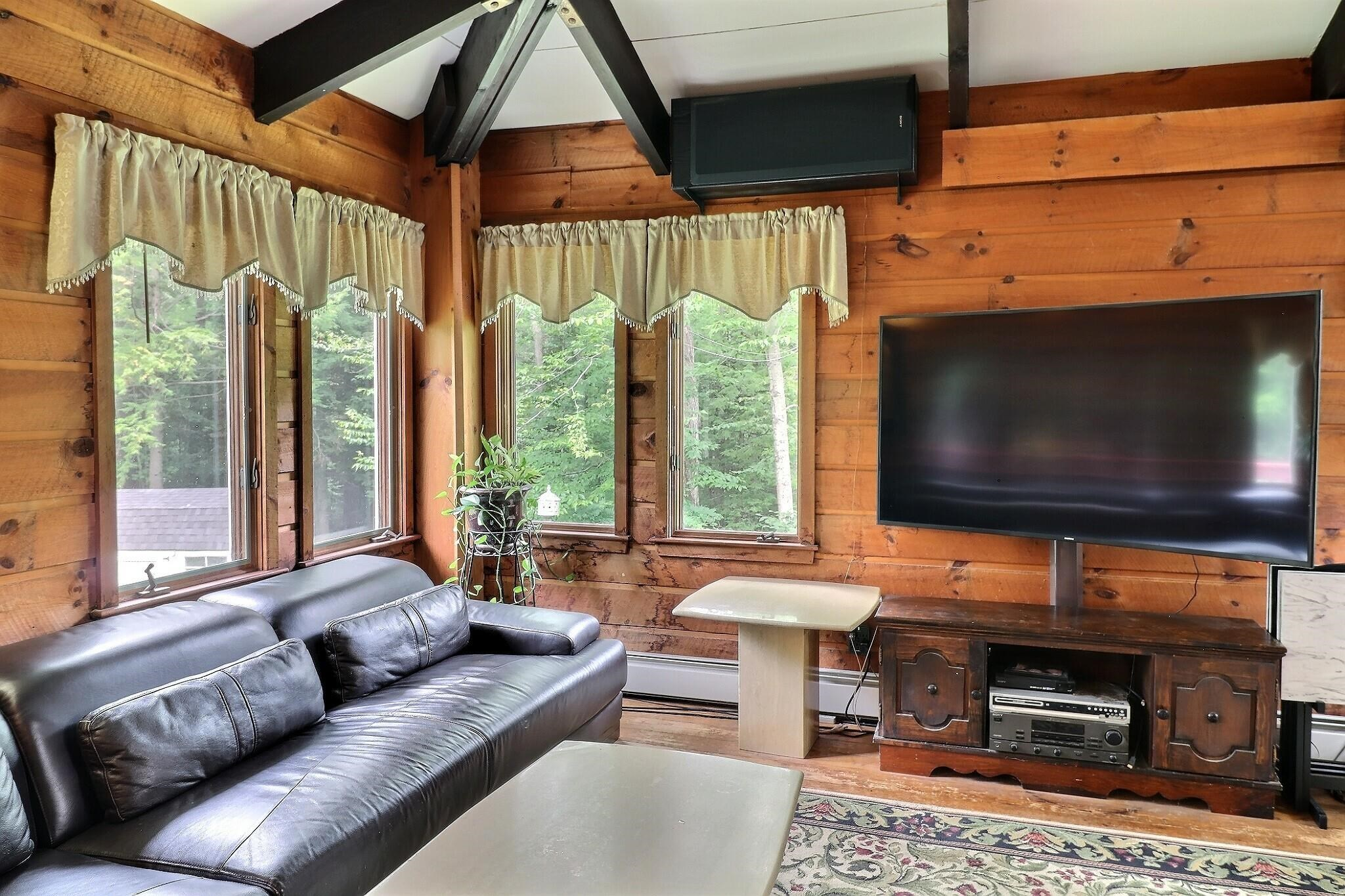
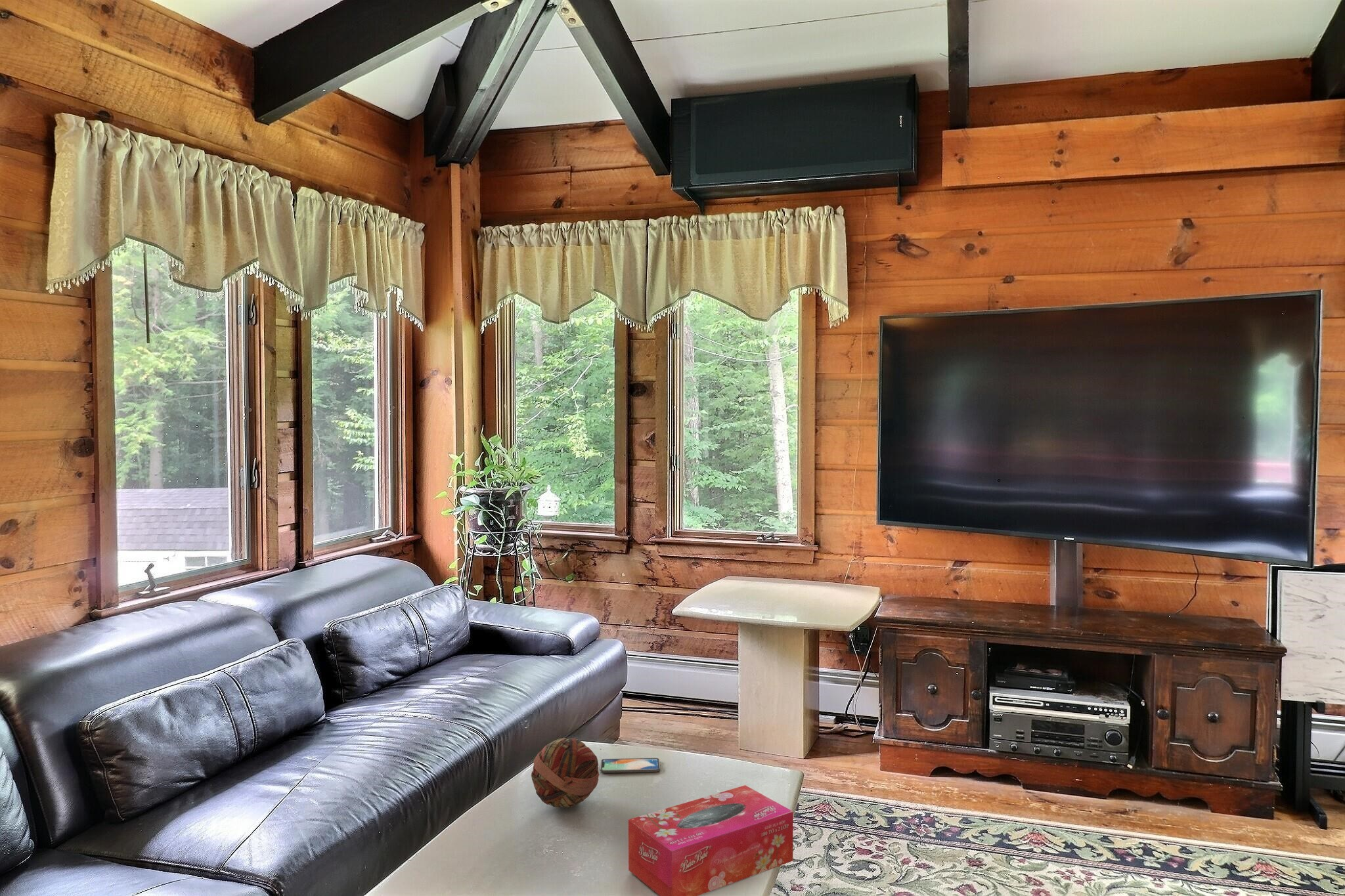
+ decorative ball (565, 772)
+ smartphone (630, 765)
+ tissue box (711, 840)
